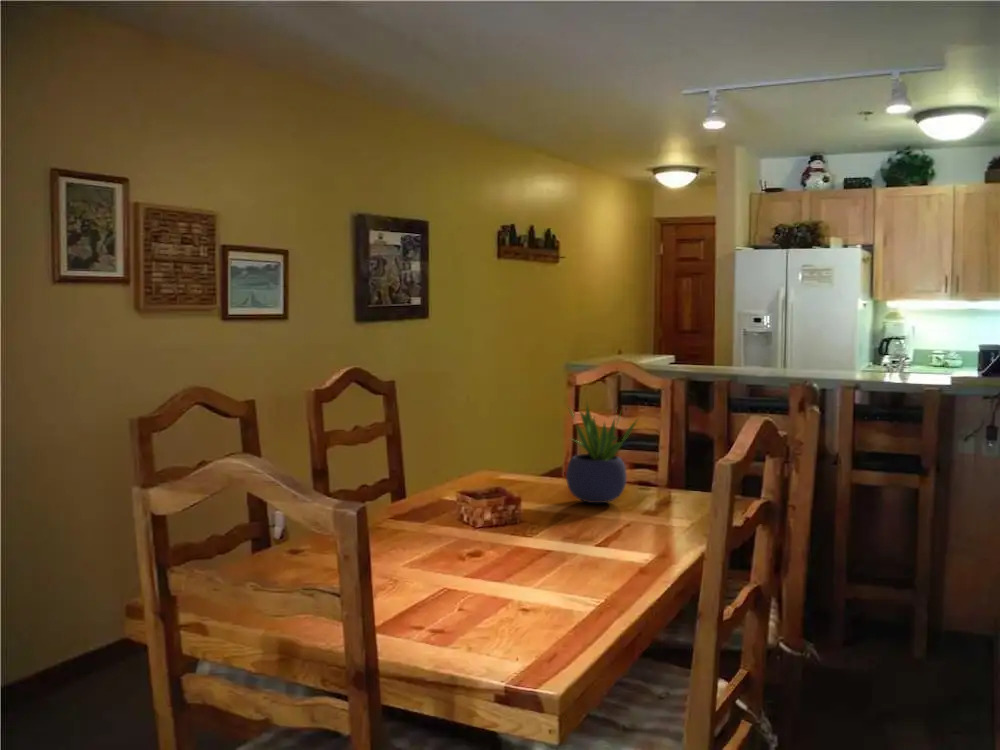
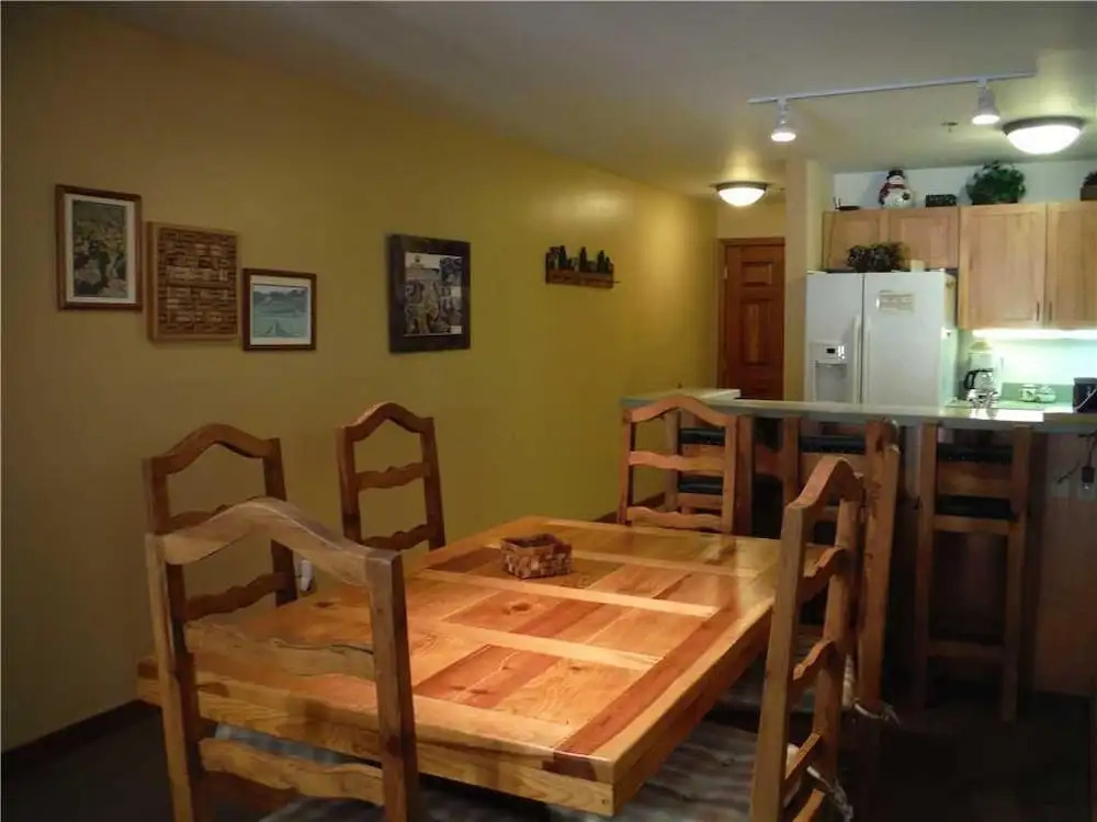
- potted plant (602, 451)
